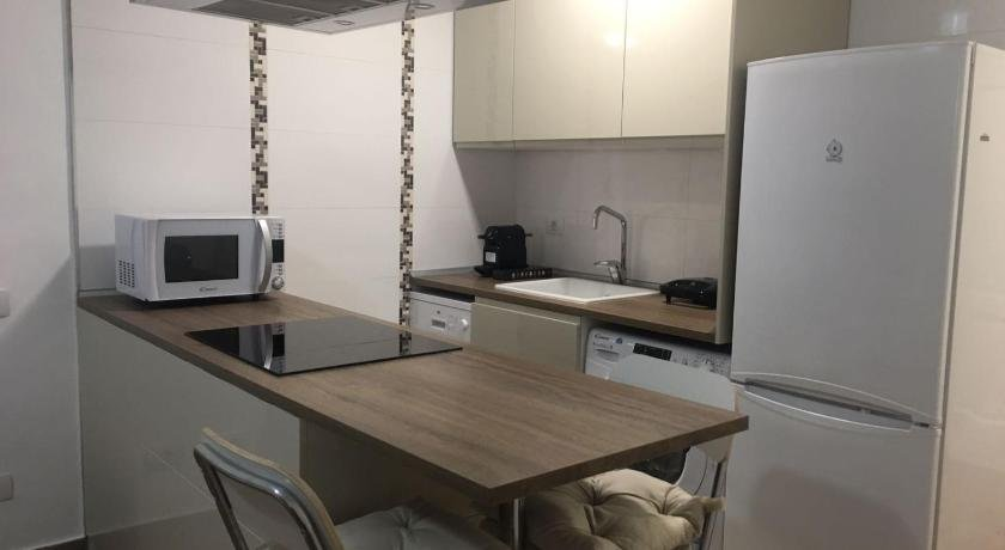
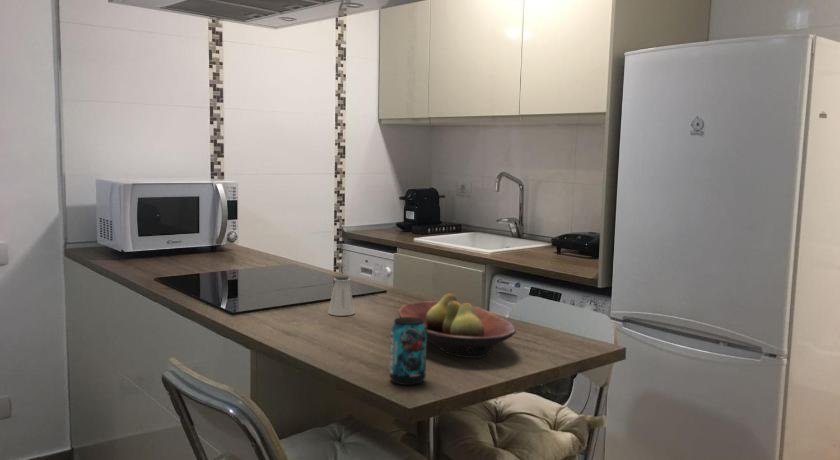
+ beverage can (408, 350)
+ saltshaker (341, 294)
+ fruit bowl (454, 320)
